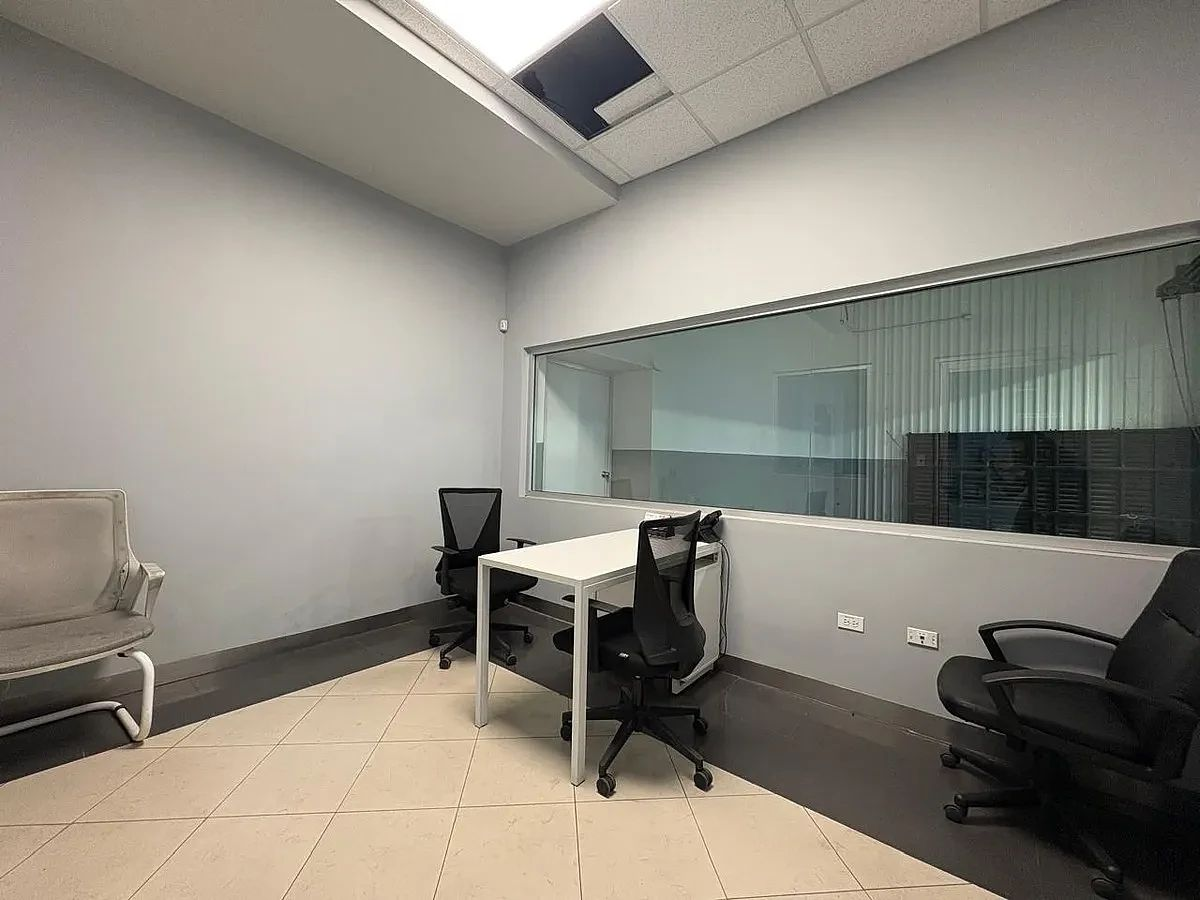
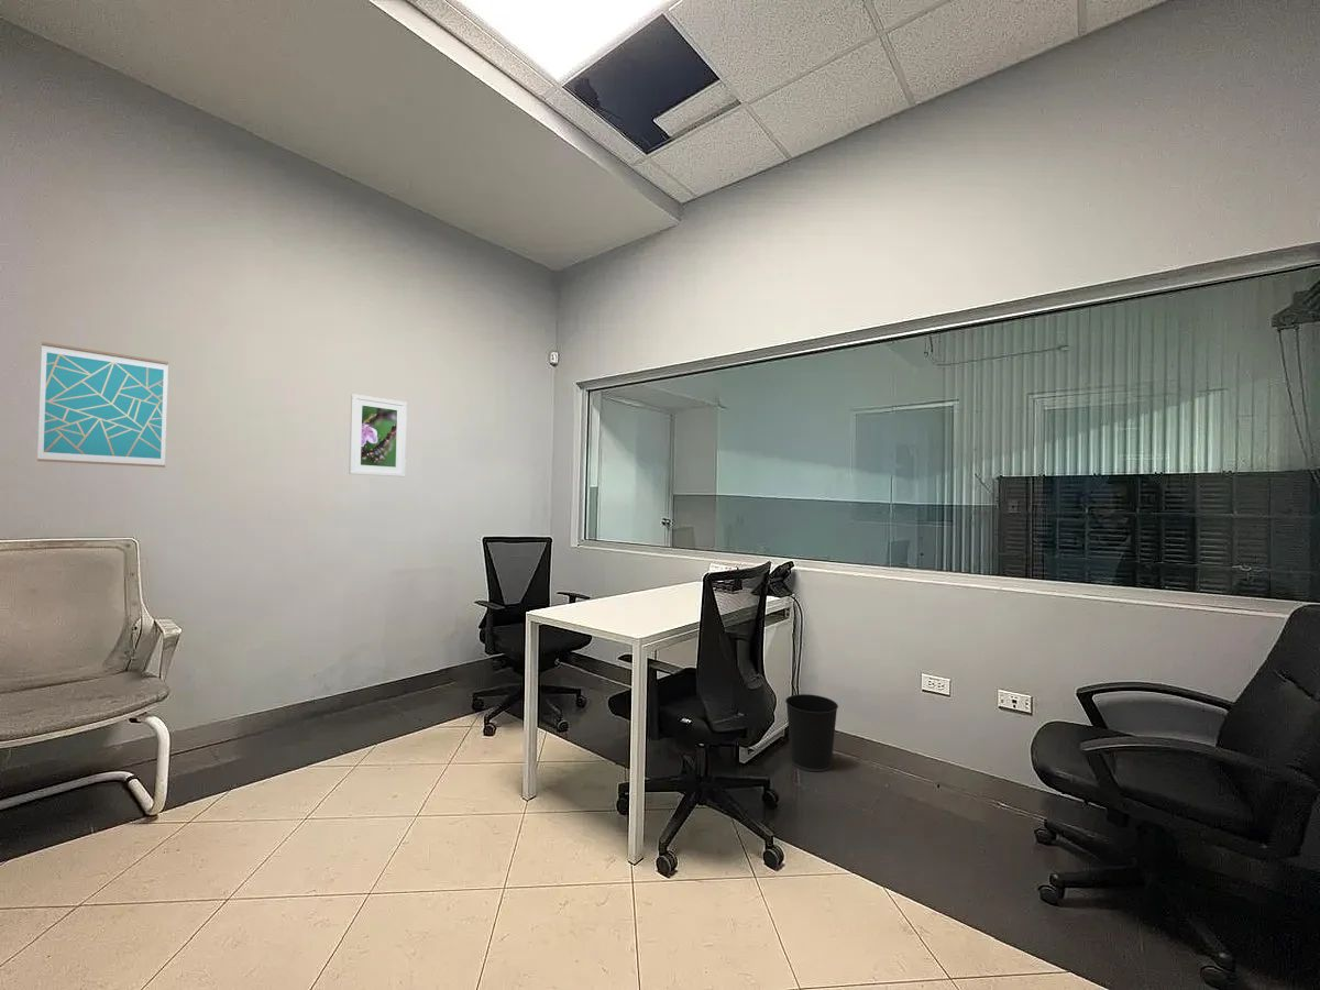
+ wastebasket (811, 732)
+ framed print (378, 437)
+ wall art (107, 408)
